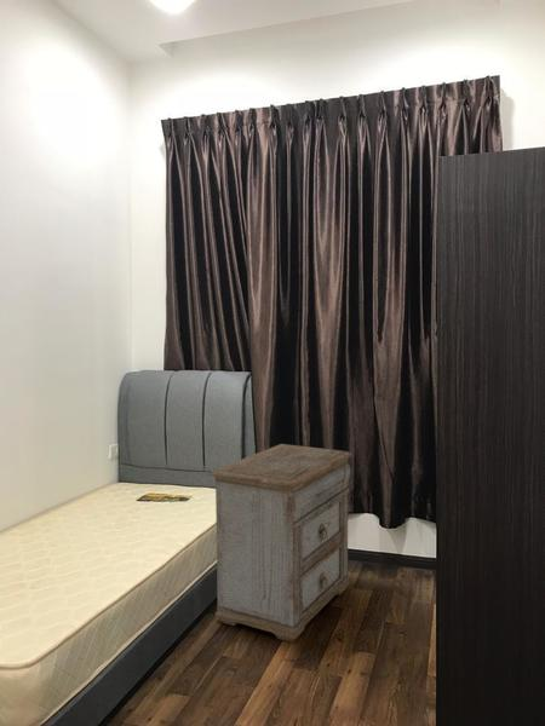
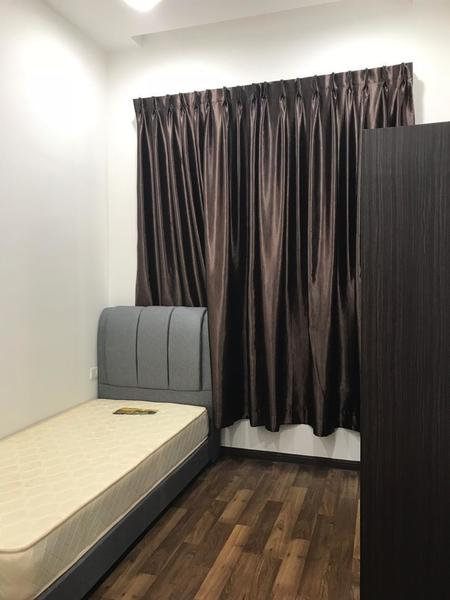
- nightstand (286, 532)
